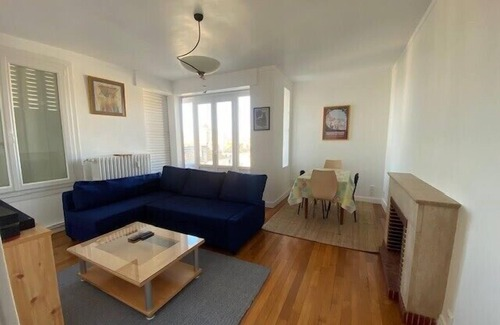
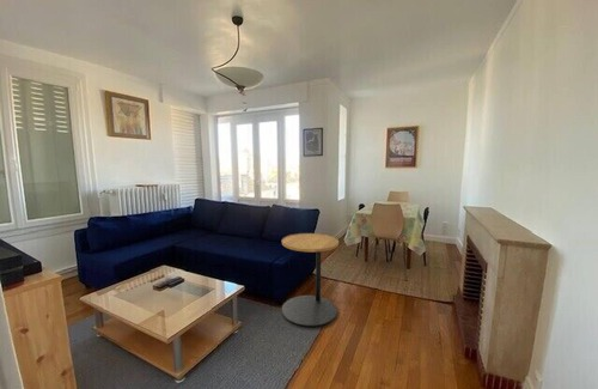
+ side table (316, 275)
